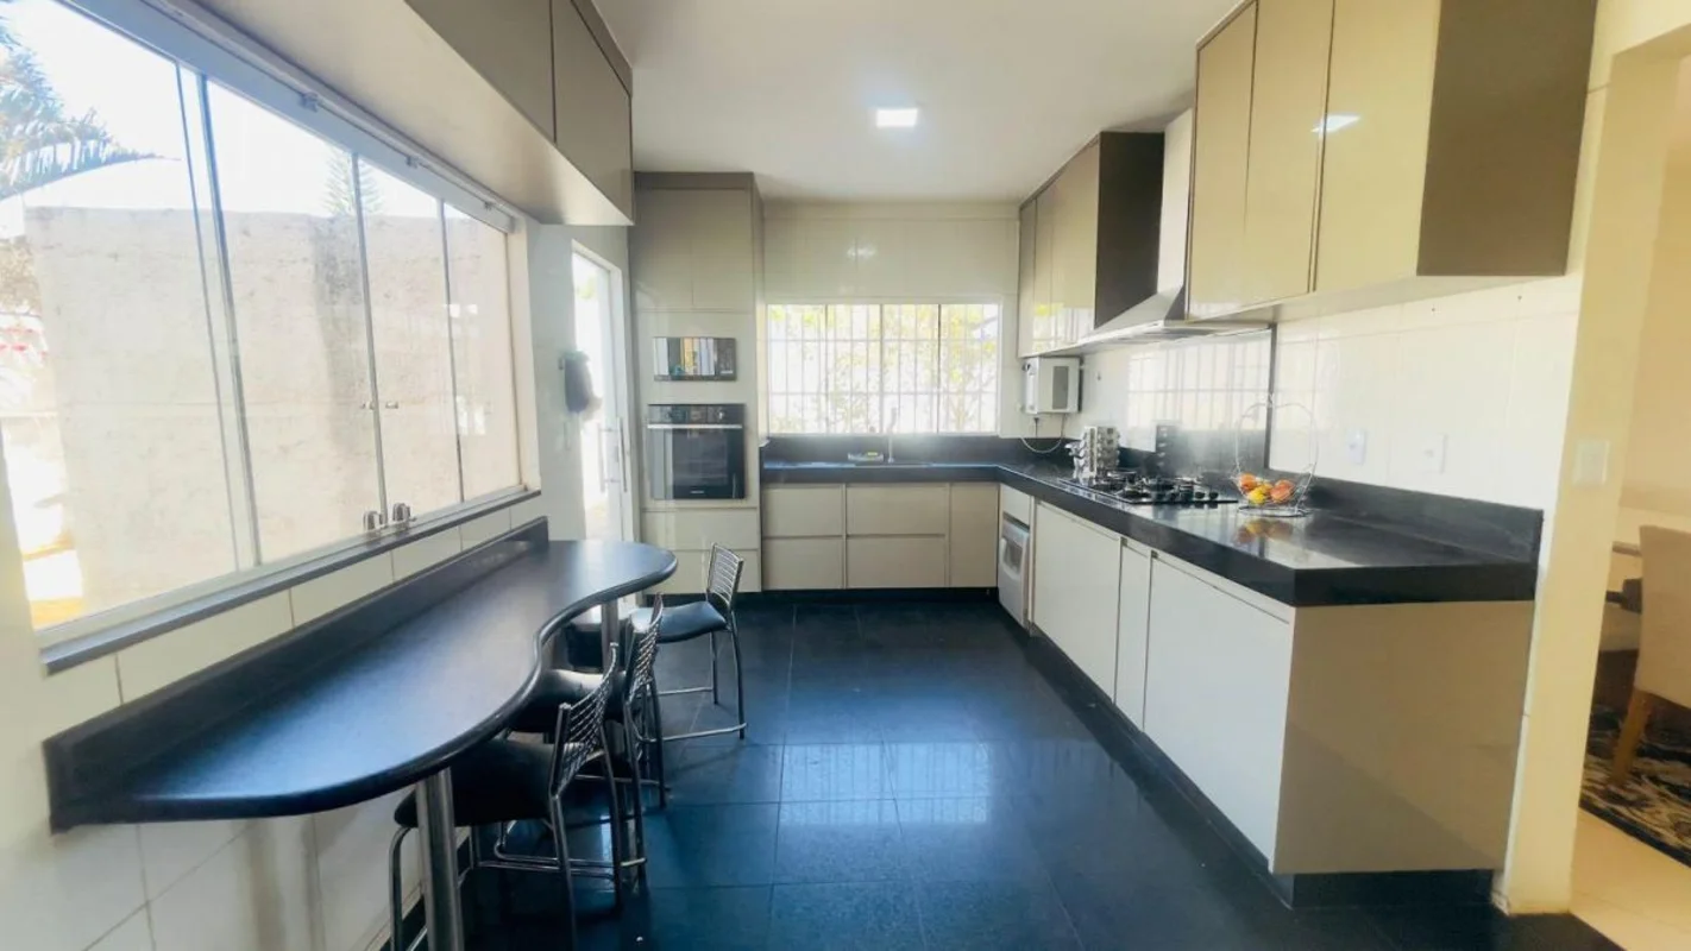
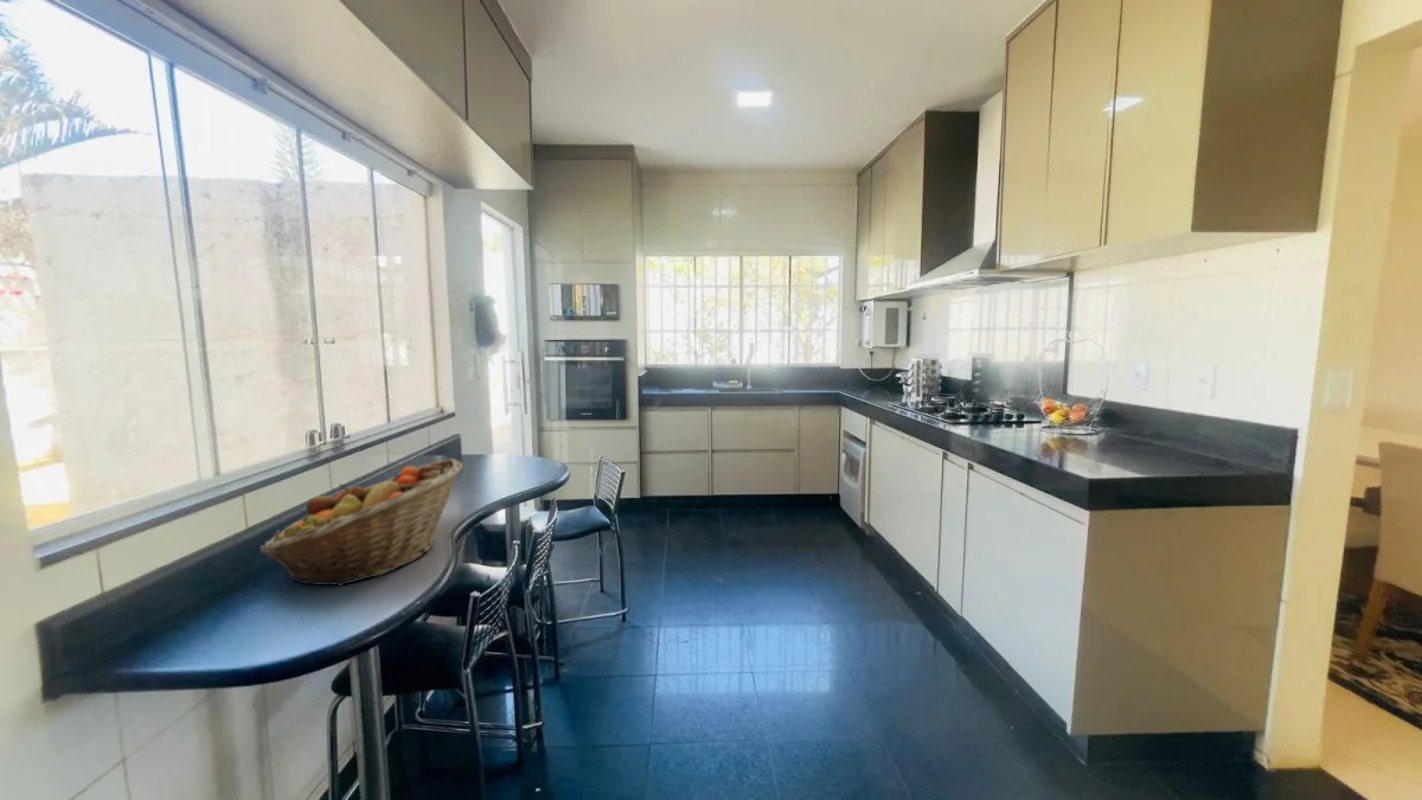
+ fruit basket (374, 513)
